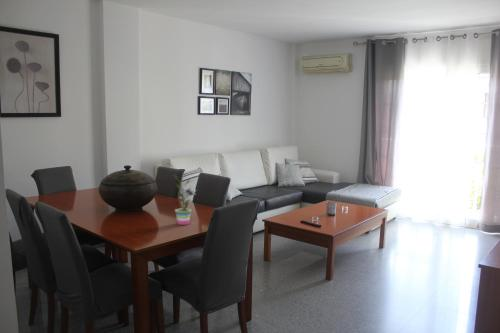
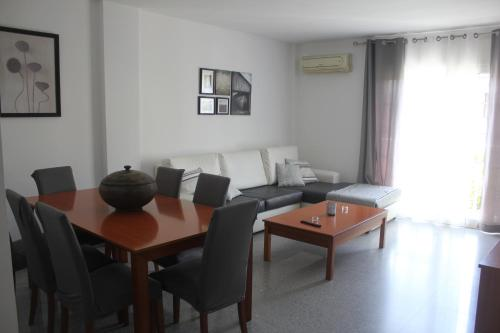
- potted plant (186, 198)
